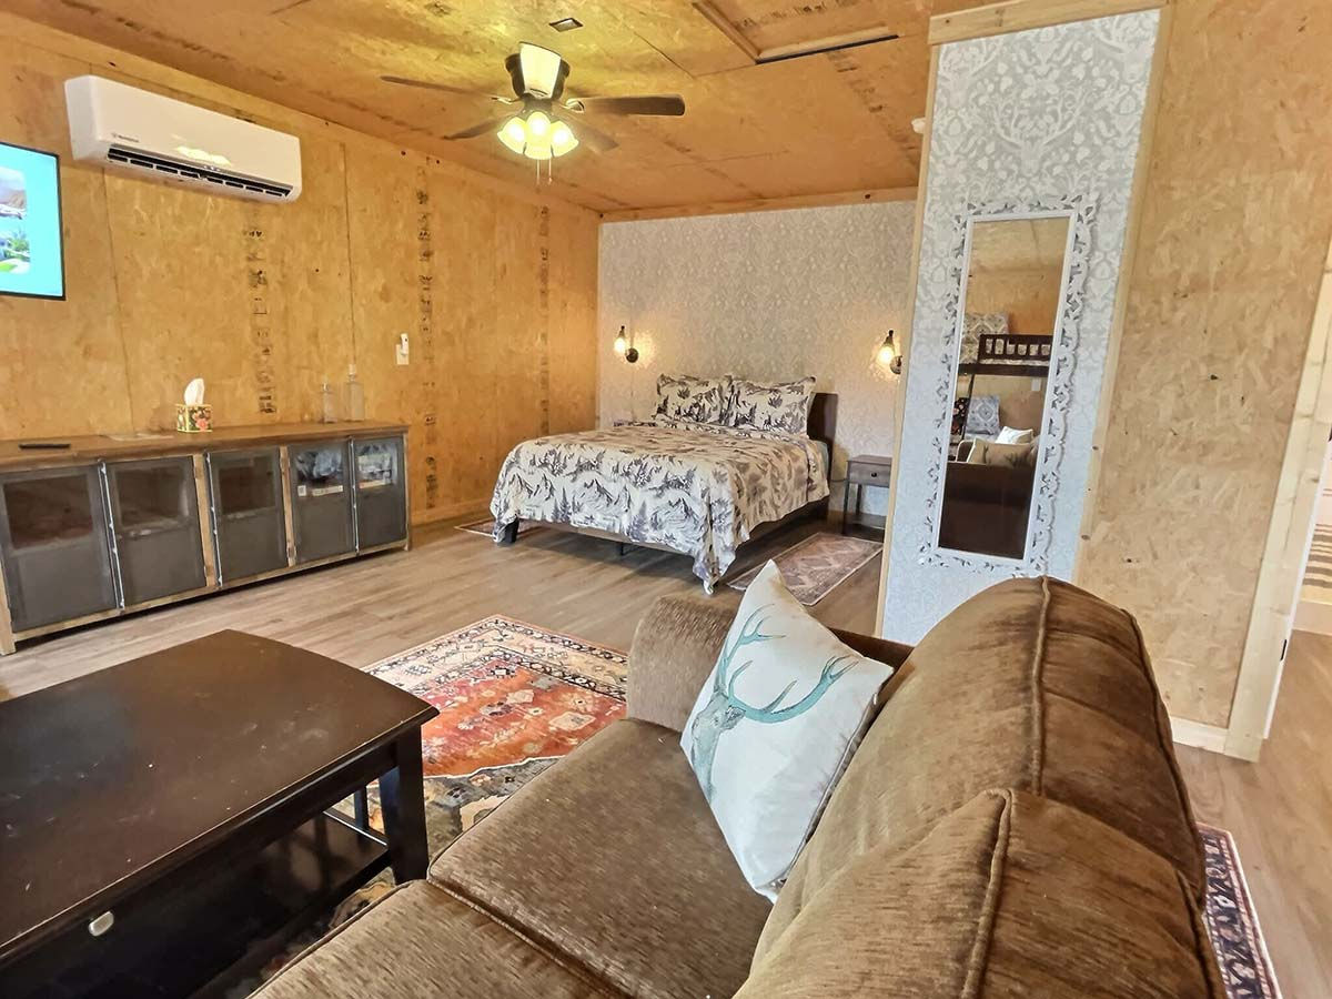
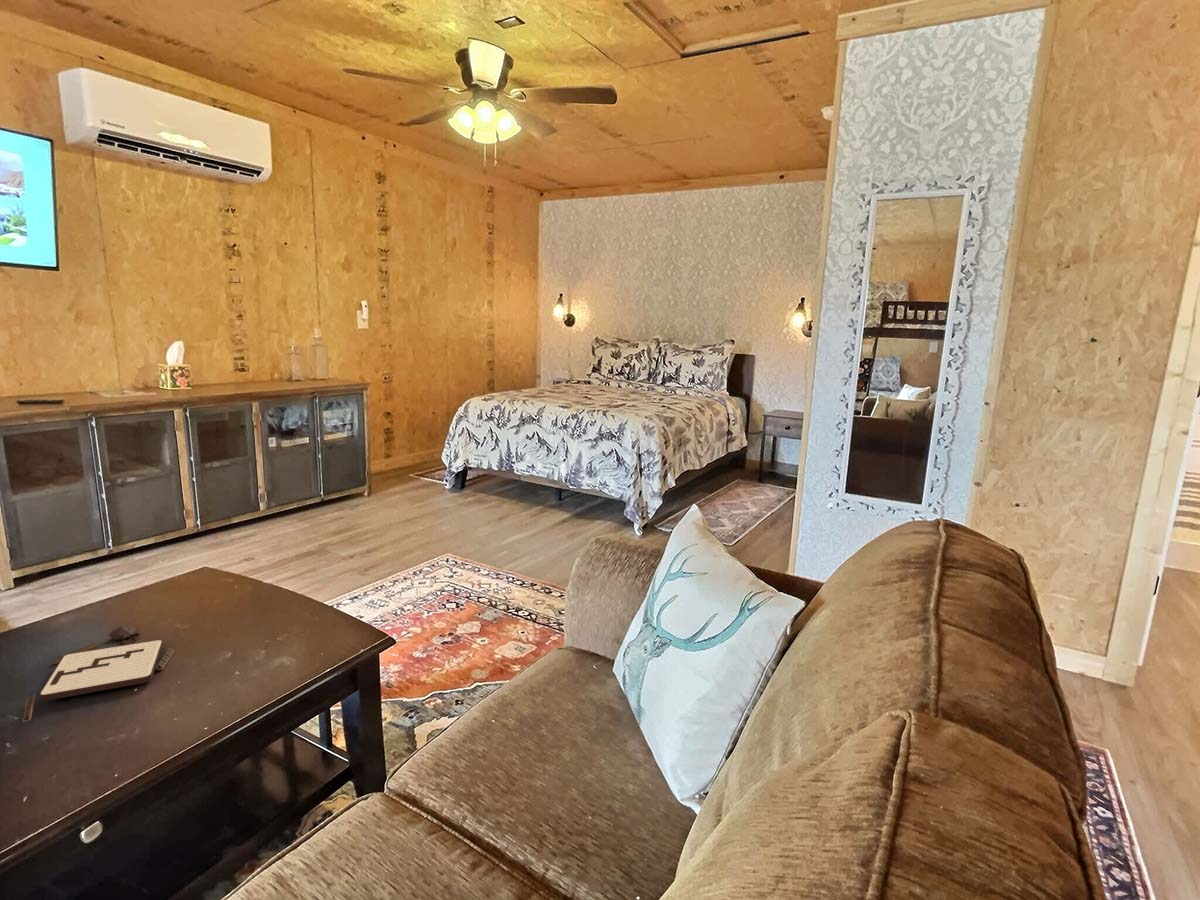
+ board game (109, 661)
